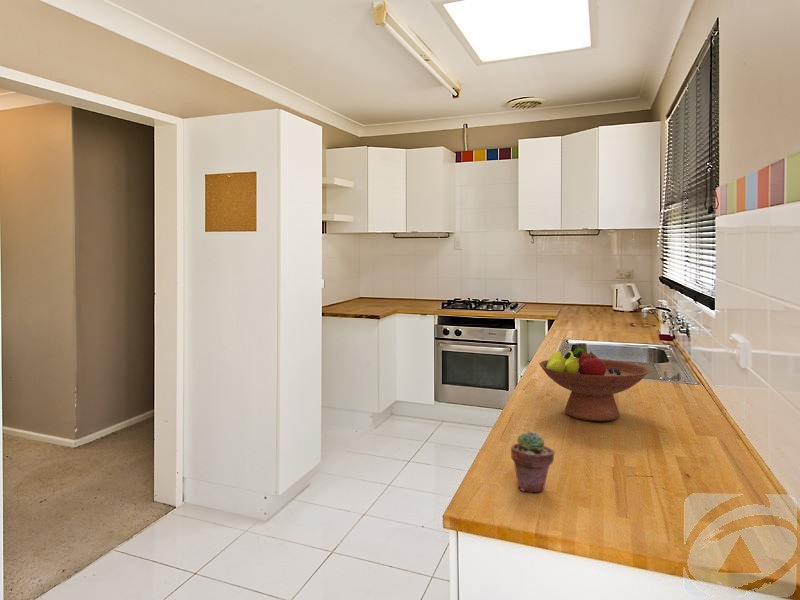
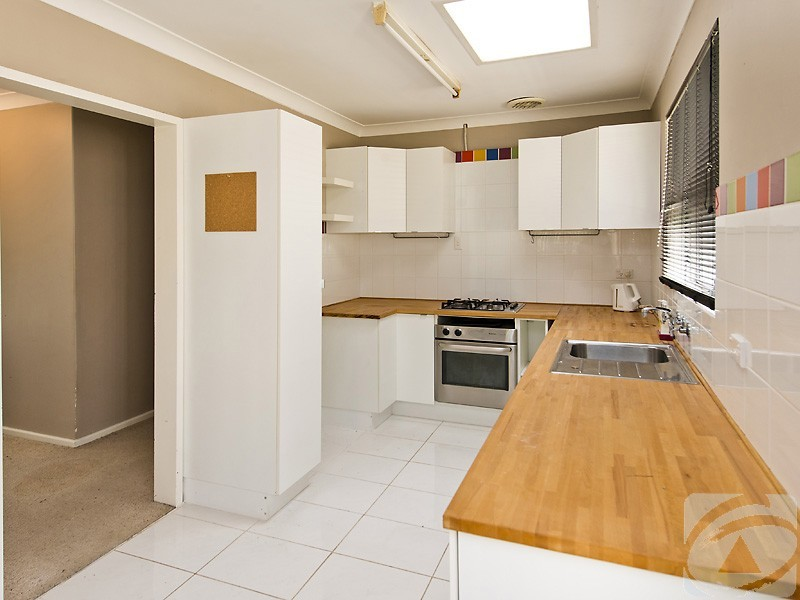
- potted succulent (531, 459)
- fruit bowl (592, 381)
